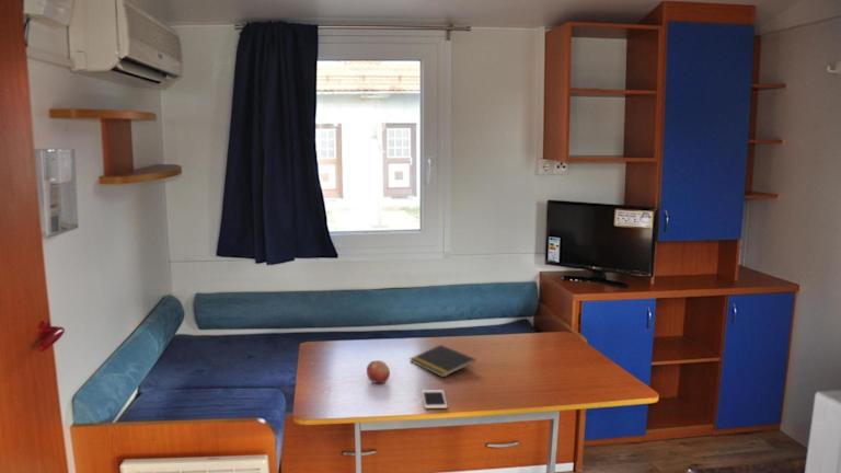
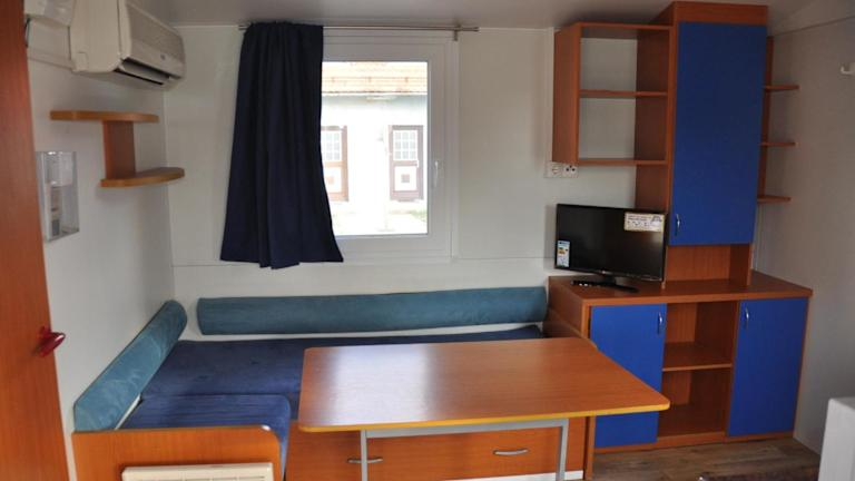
- fruit (378, 371)
- cell phone (434, 399)
- notepad (441, 360)
